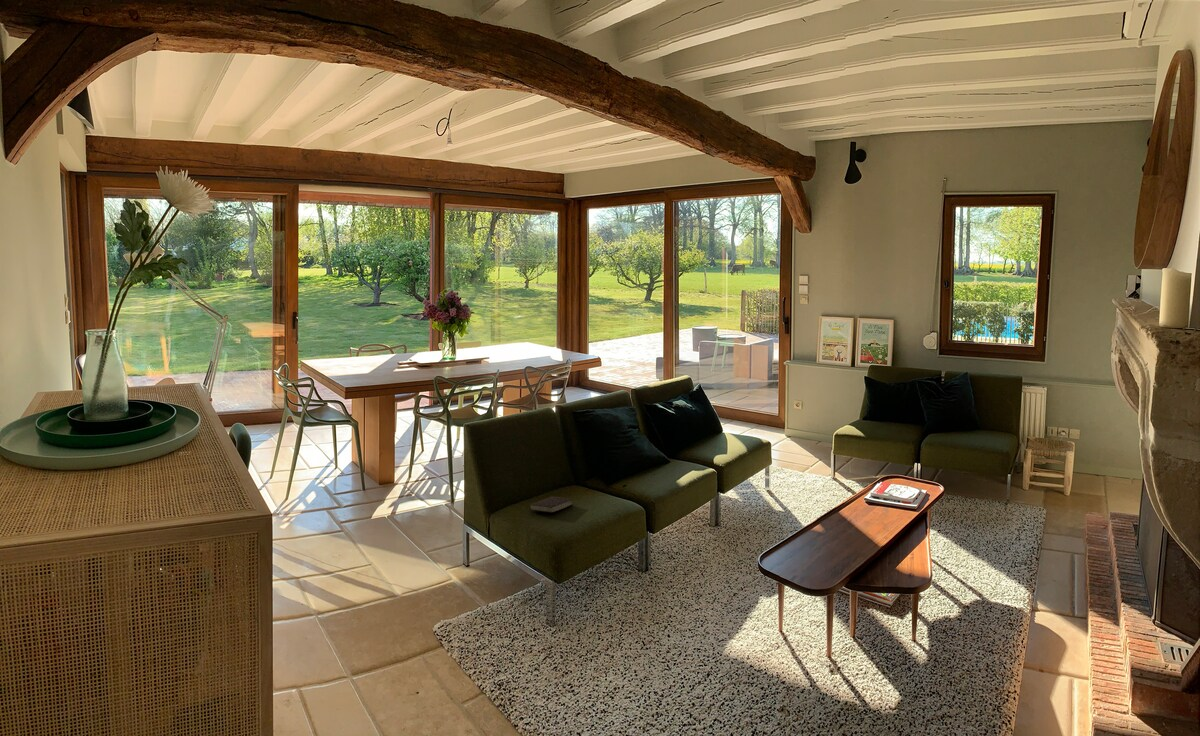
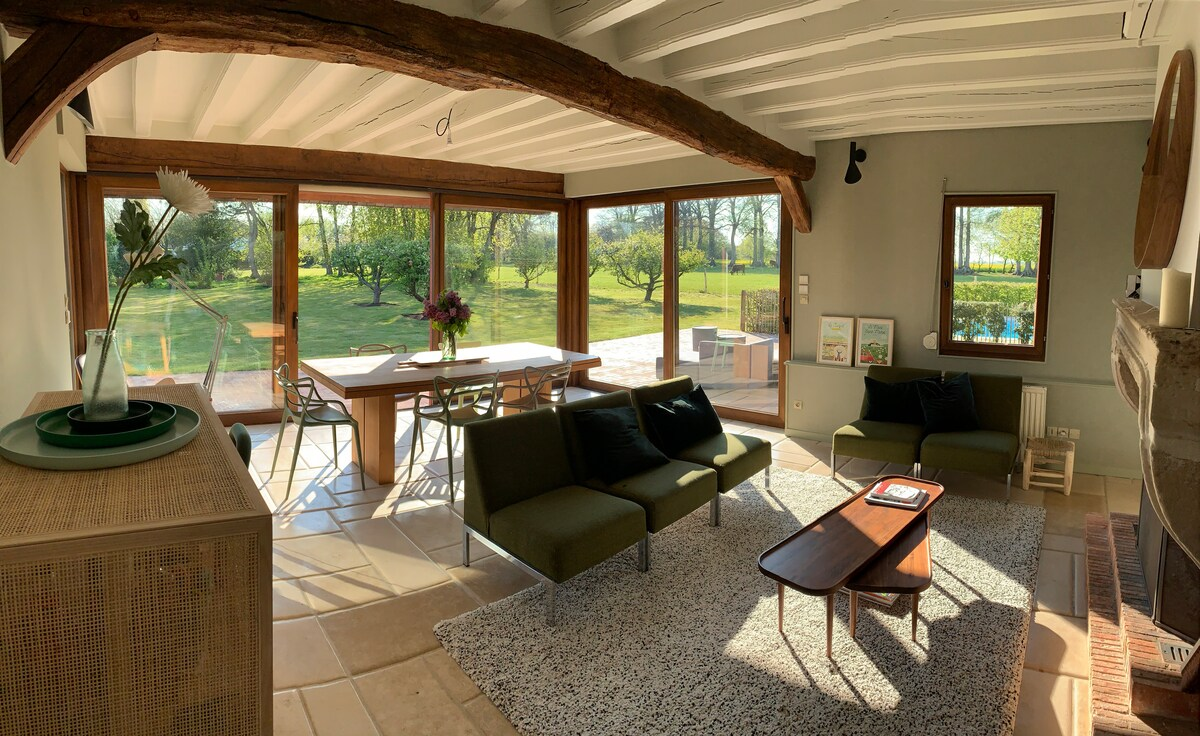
- book (551, 504)
